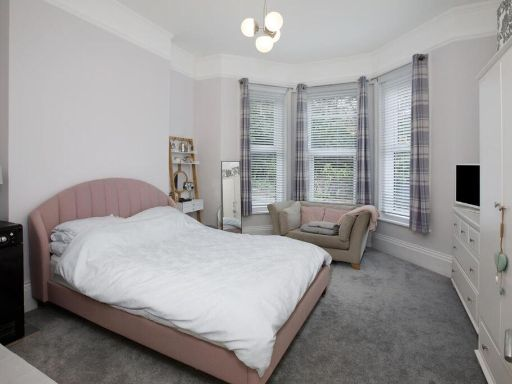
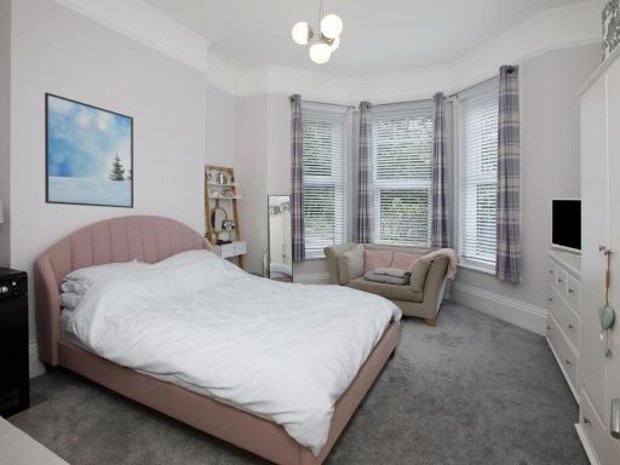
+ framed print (93, 155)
